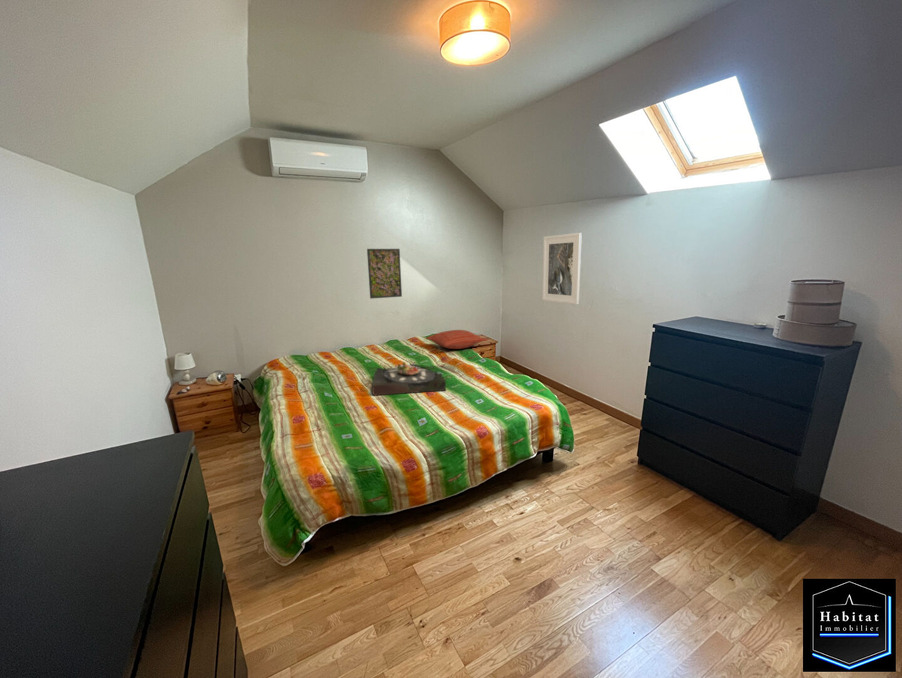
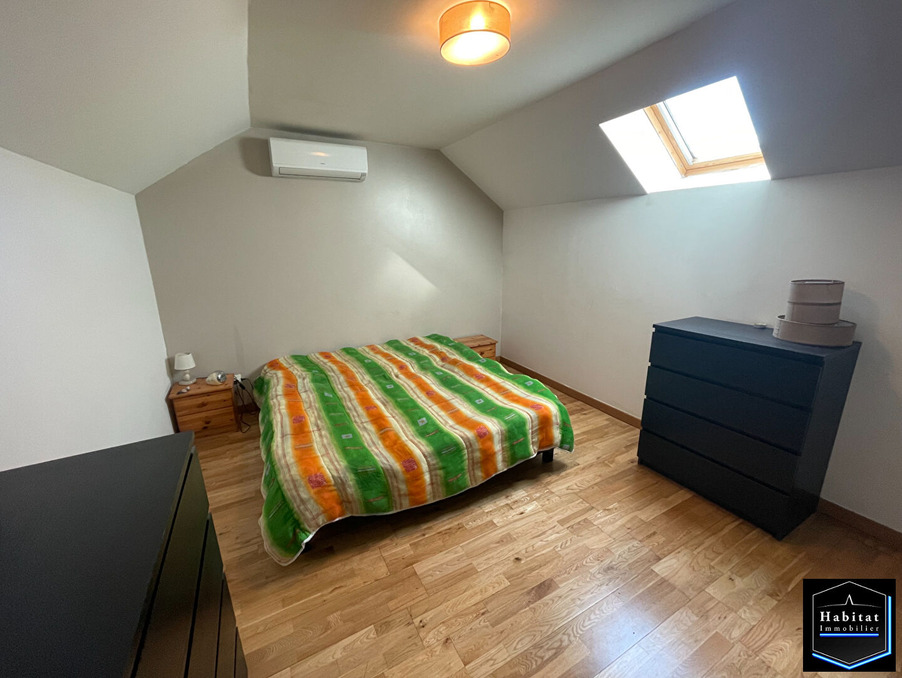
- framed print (384, 273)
- pillow (455, 338)
- serving tray (408, 372)
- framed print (560, 269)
